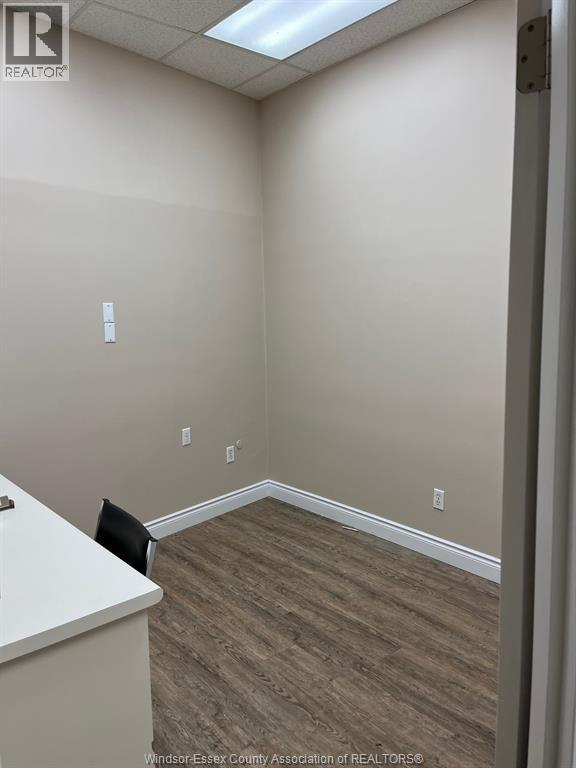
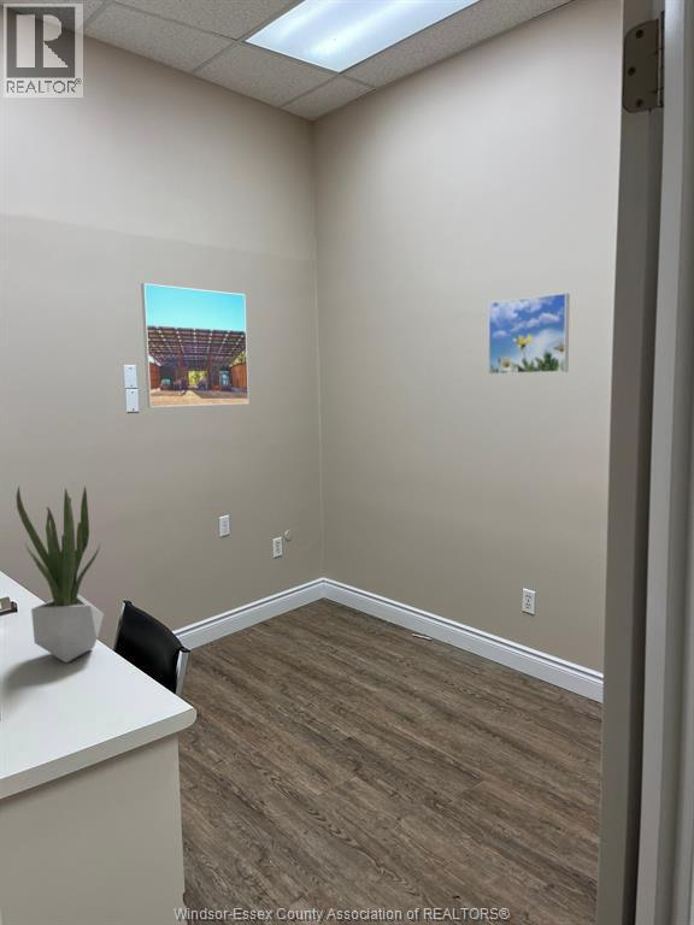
+ potted plant (64, 572)
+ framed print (198, 347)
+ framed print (527, 335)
